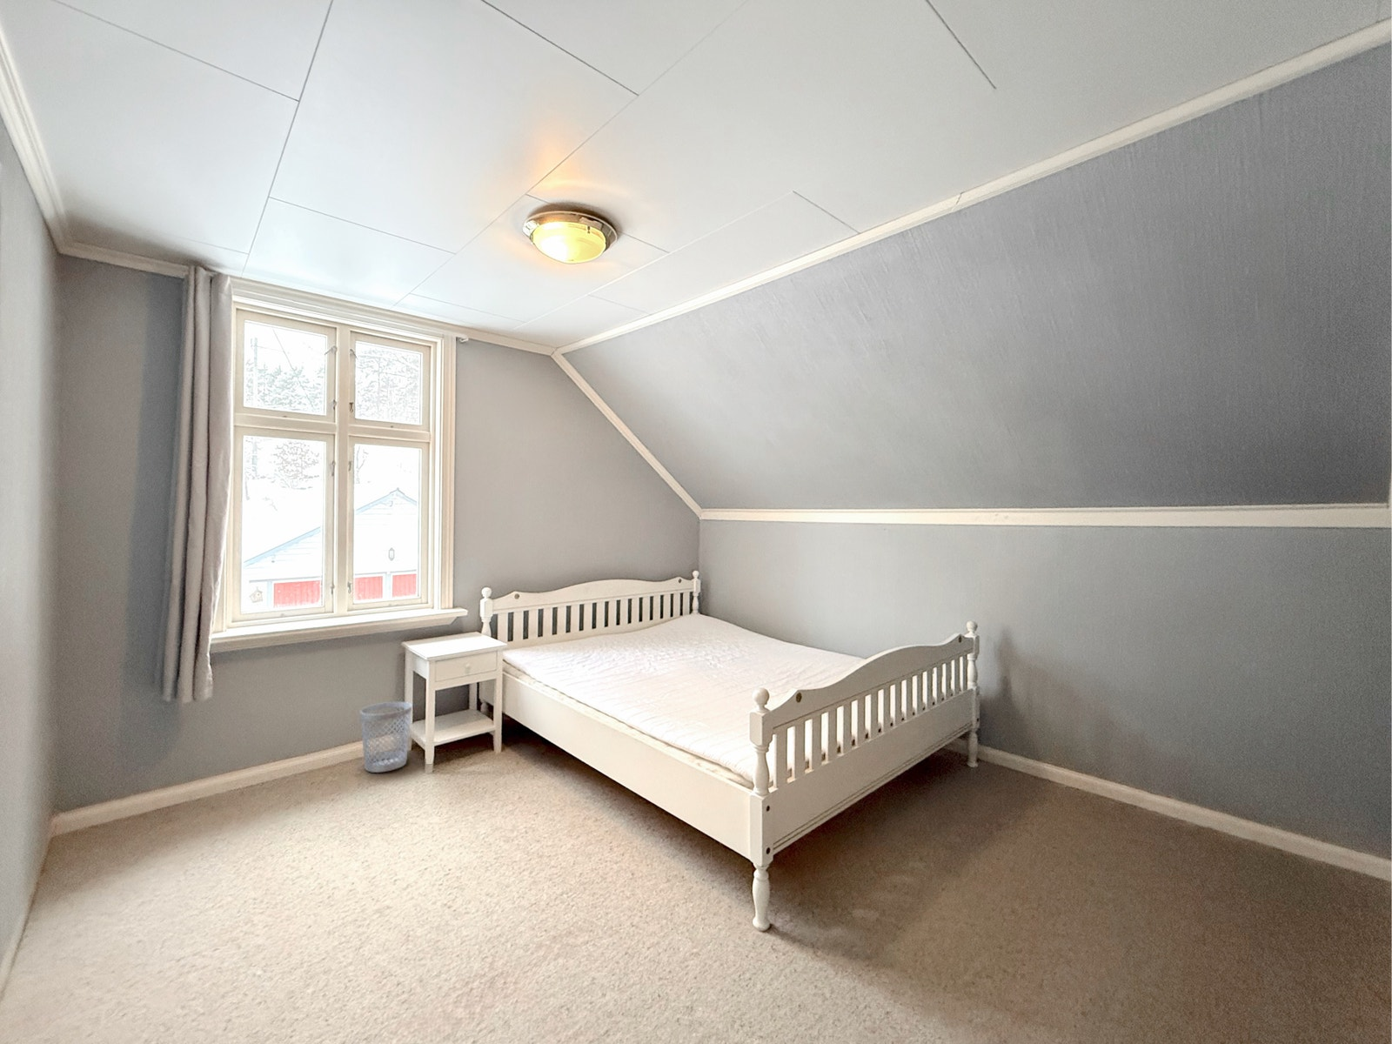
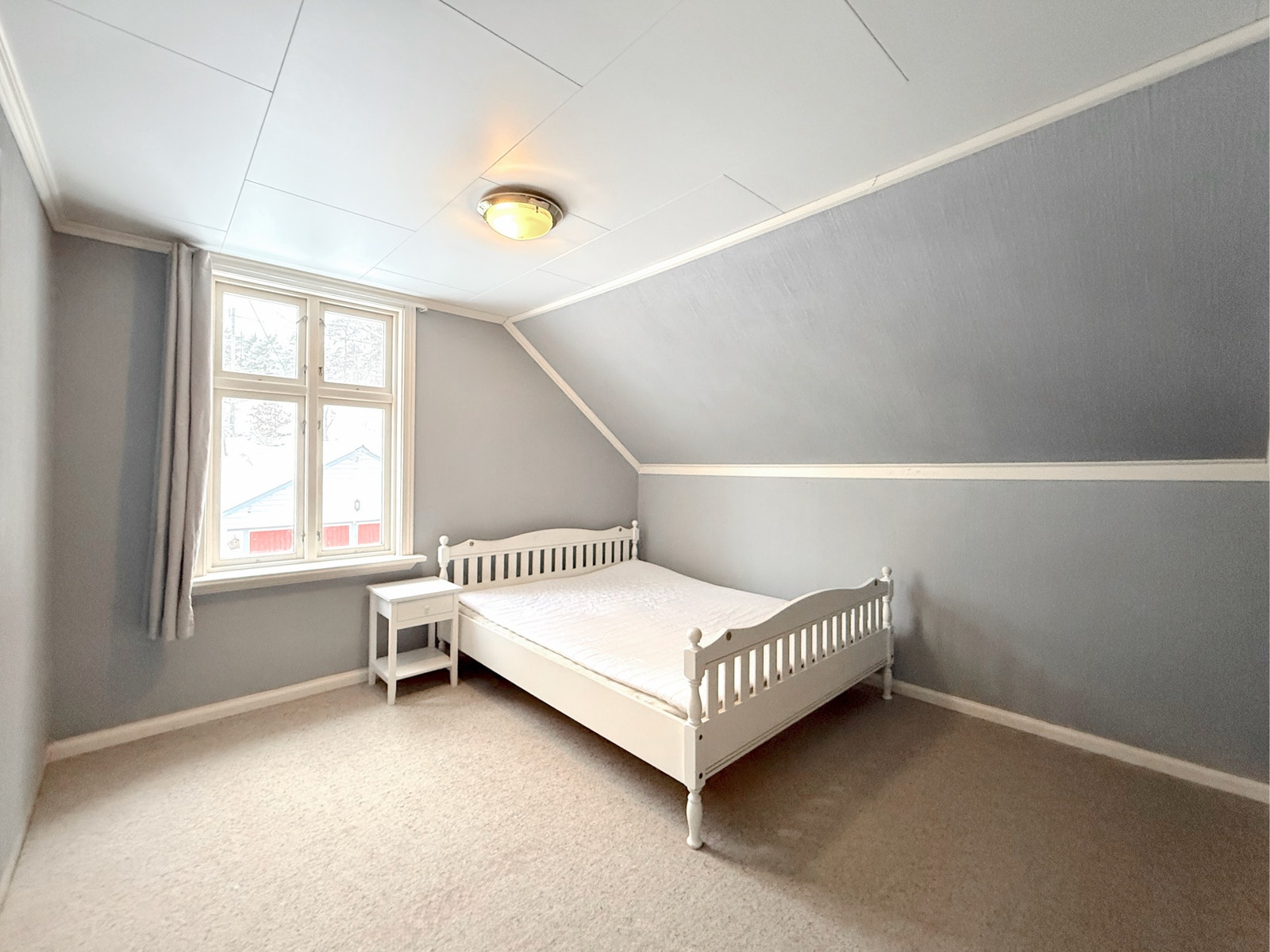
- wastebasket (386, 736)
